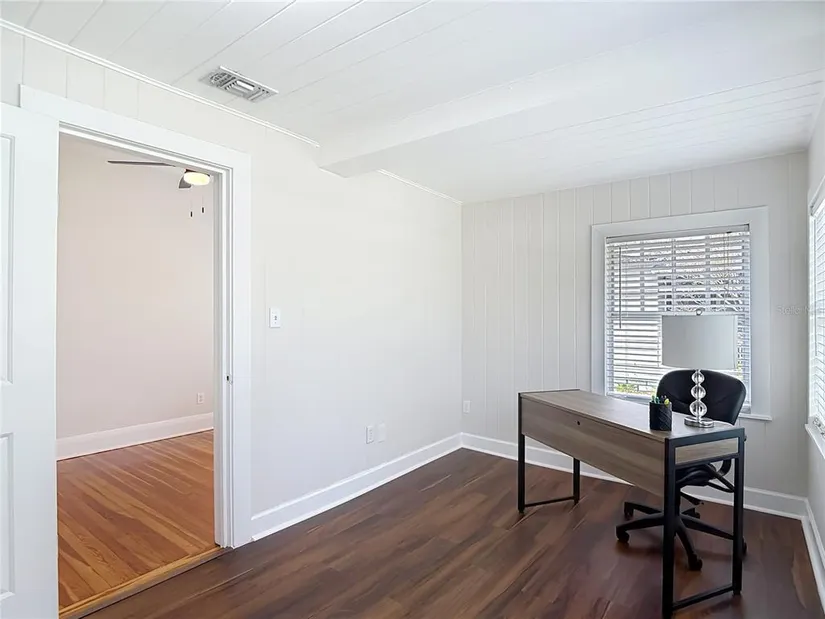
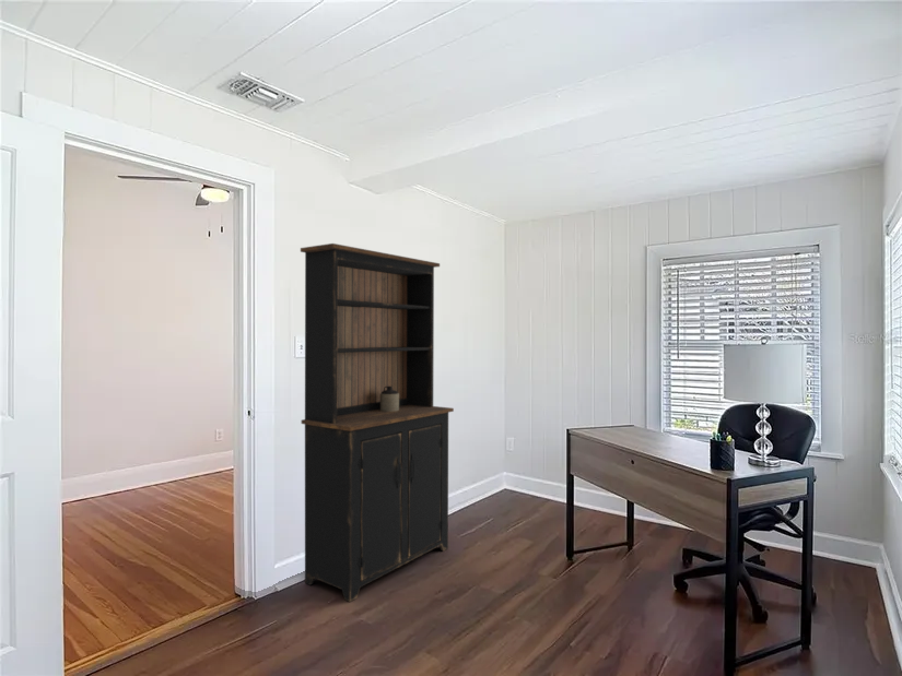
+ bookshelf (383, 410)
